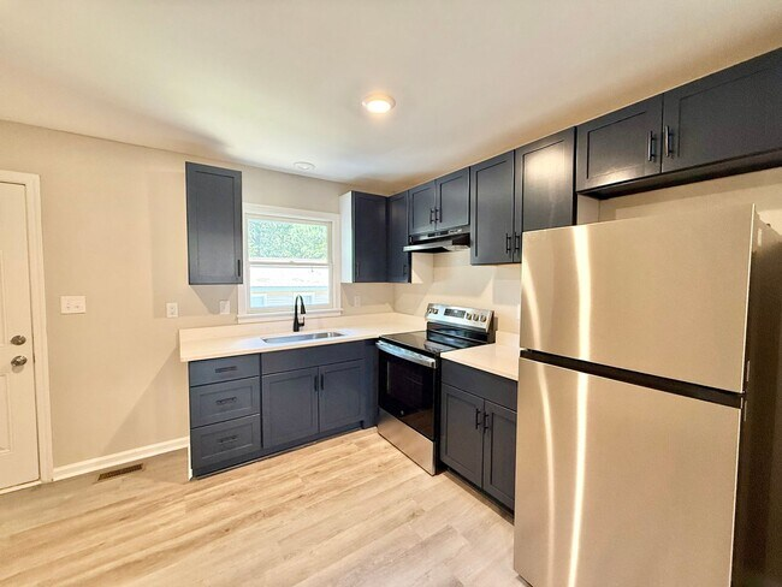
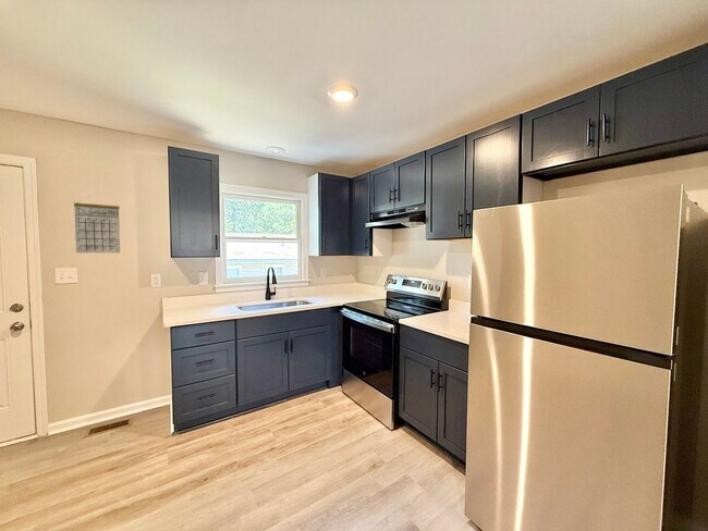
+ calendar (97, 223)
